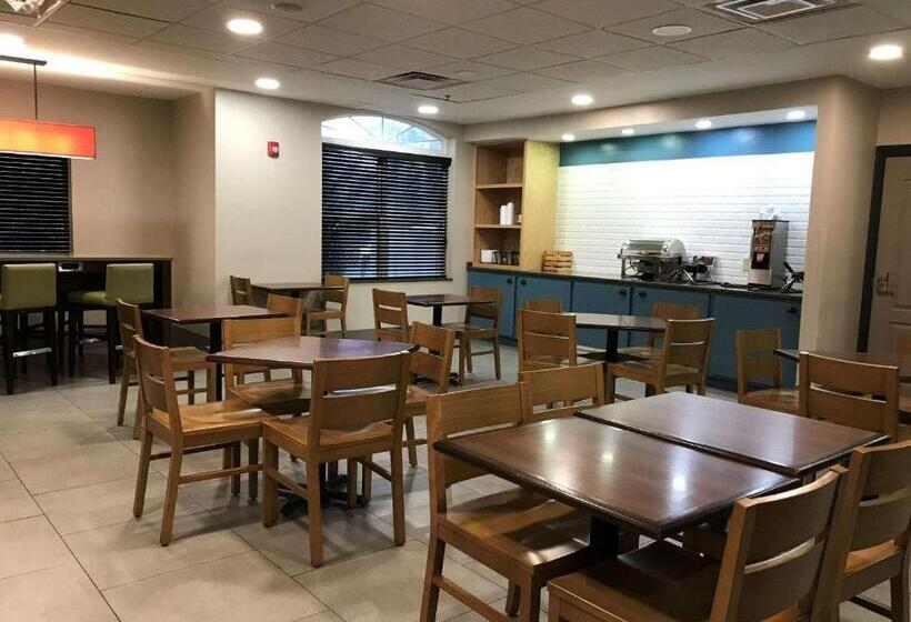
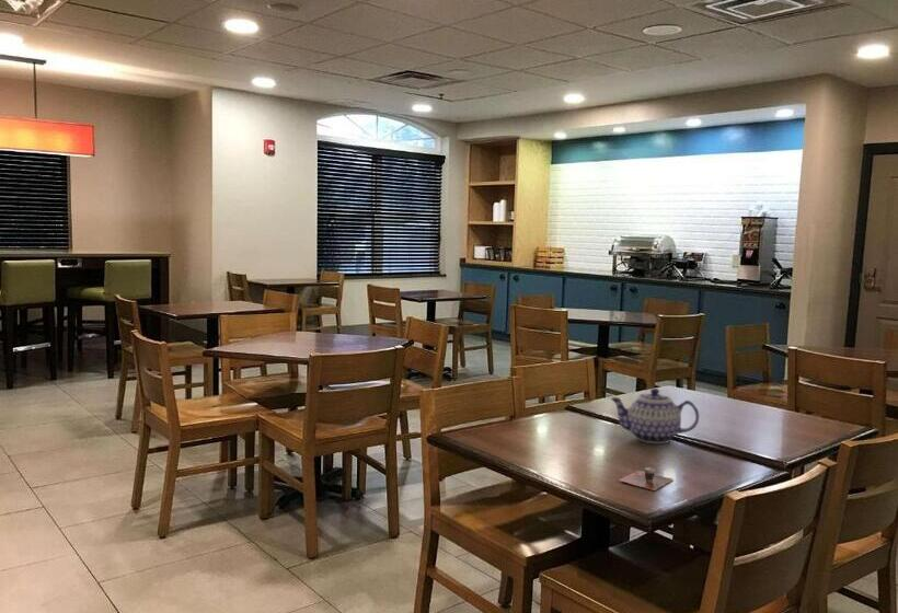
+ cup (646, 473)
+ teapot (654, 414)
